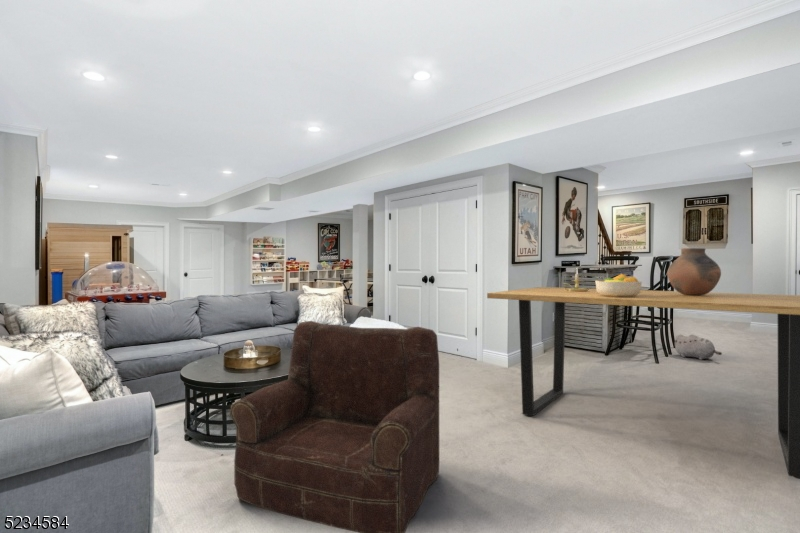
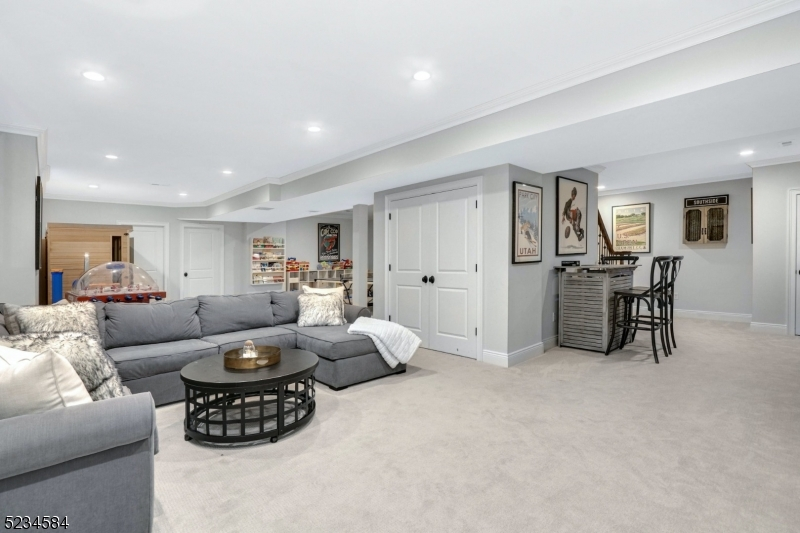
- vase (693, 271)
- candle holder (575, 279)
- dining table (648, 306)
- plush toy (698, 346)
- armchair (342, 407)
- fruit bowl (617, 284)
